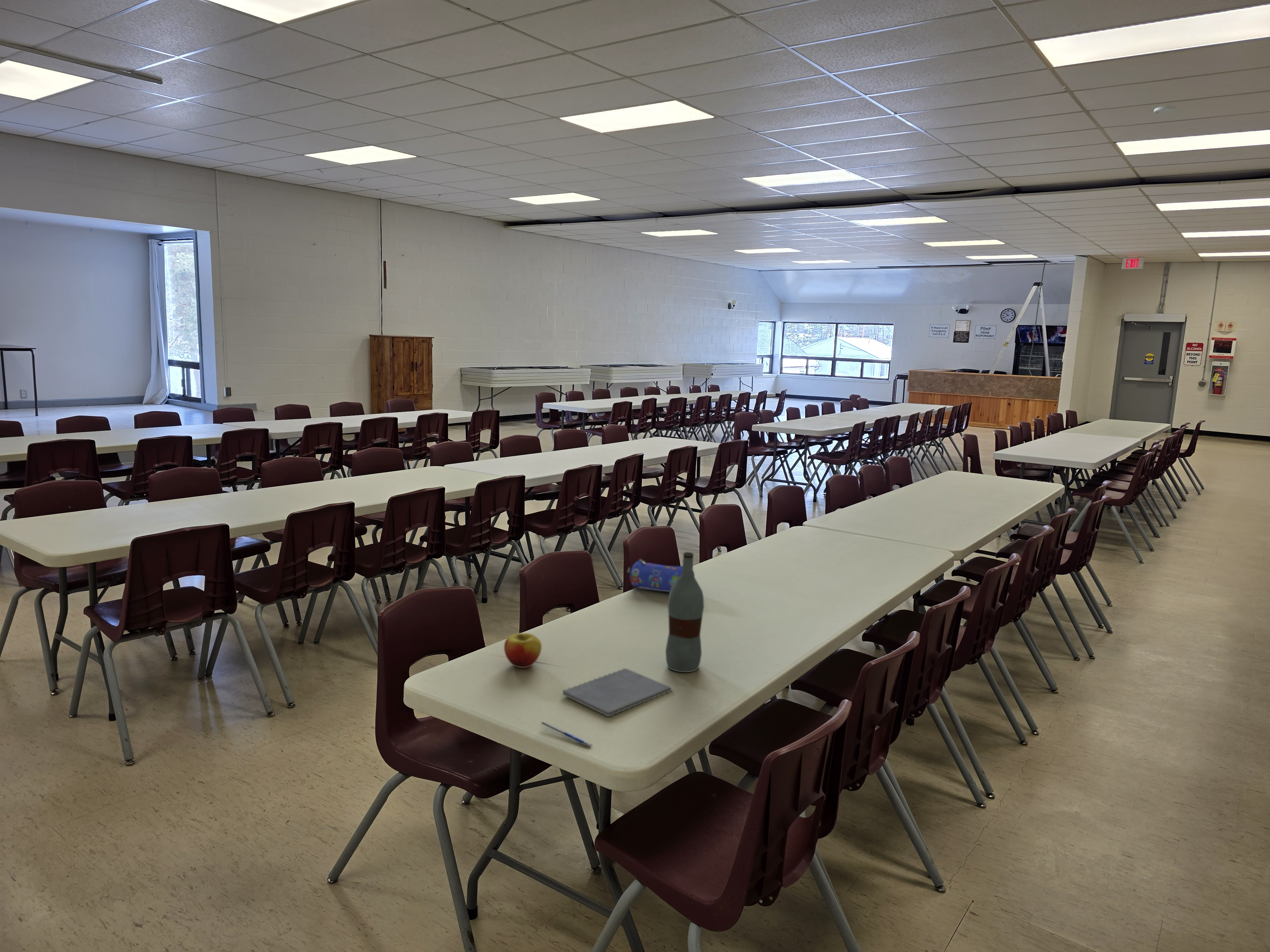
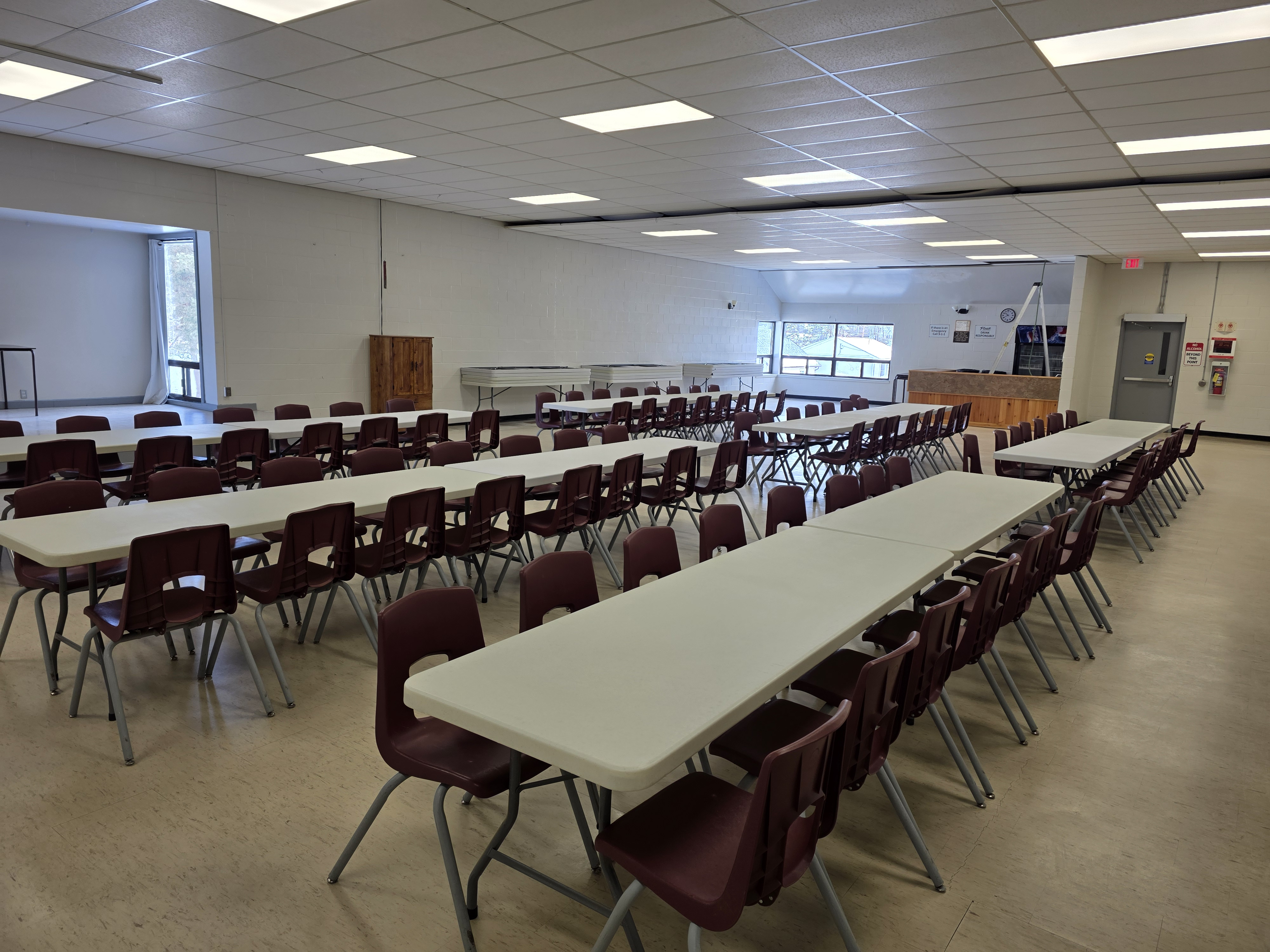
- apple (523, 650)
- pen (565, 733)
- pencil case (662, 576)
- notepad (617, 691)
- bottle (685, 610)
- smoke detector (1165, 110)
